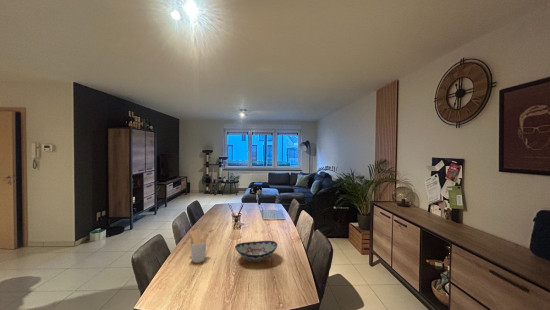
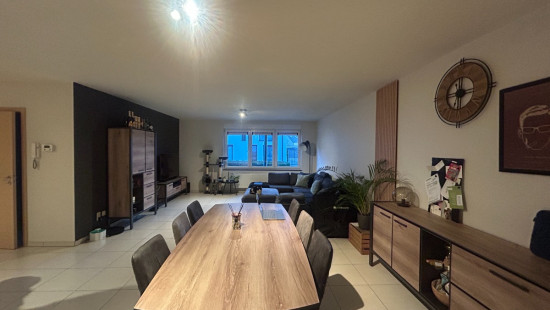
- decorative bowl (256, 252)
- utensil holder (197, 244)
